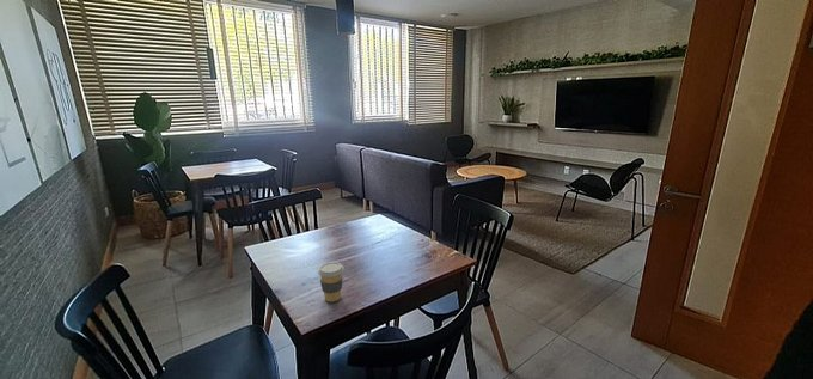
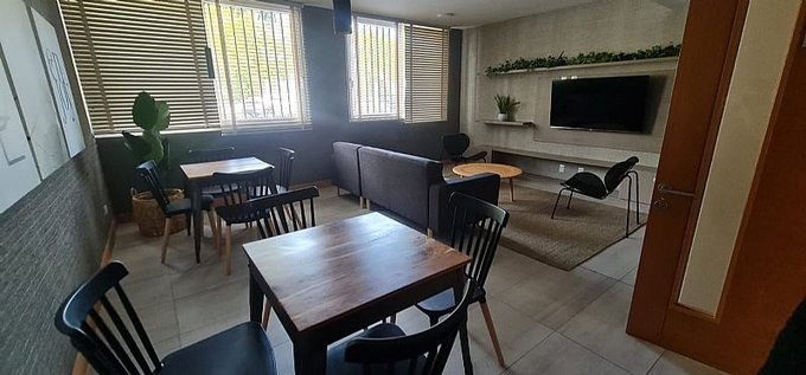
- coffee cup (331, 282)
